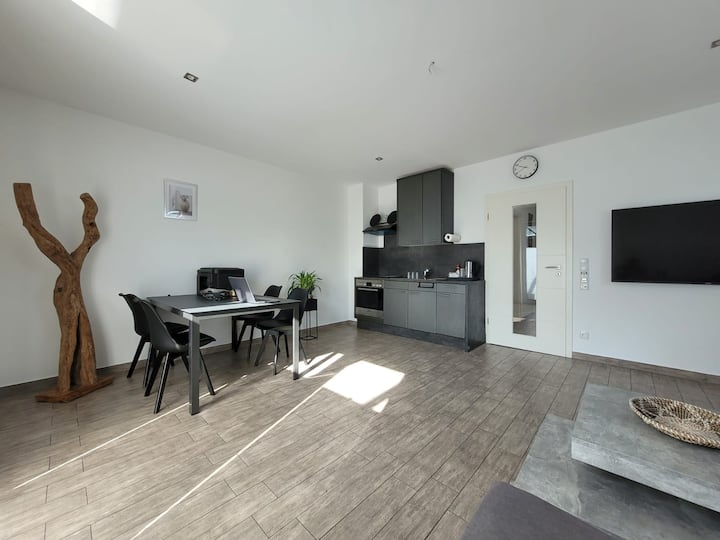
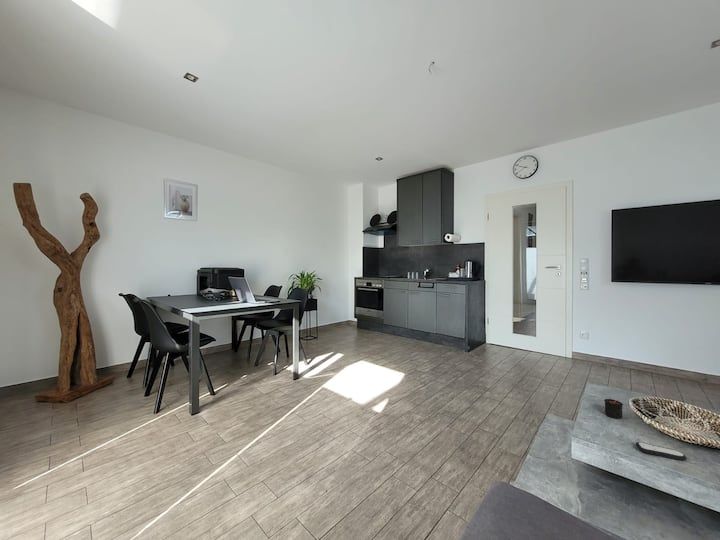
+ remote control (660, 451)
+ candle (613, 405)
